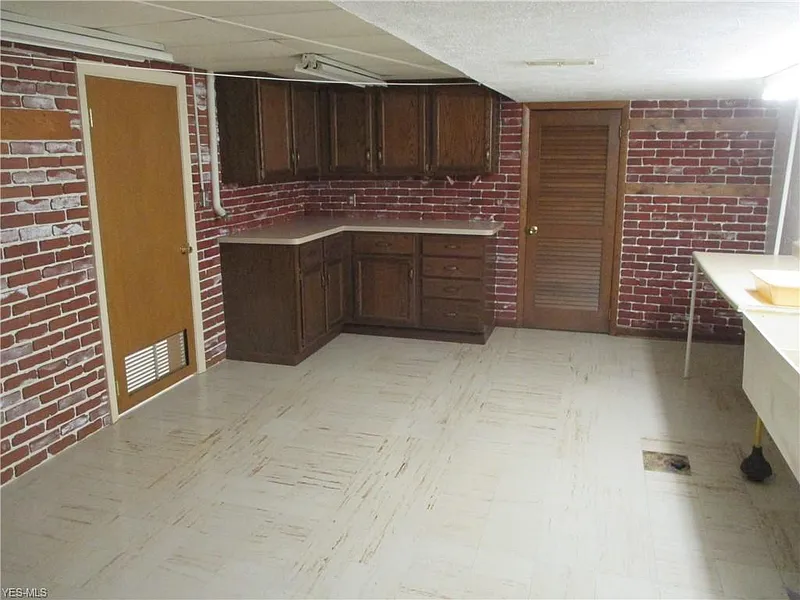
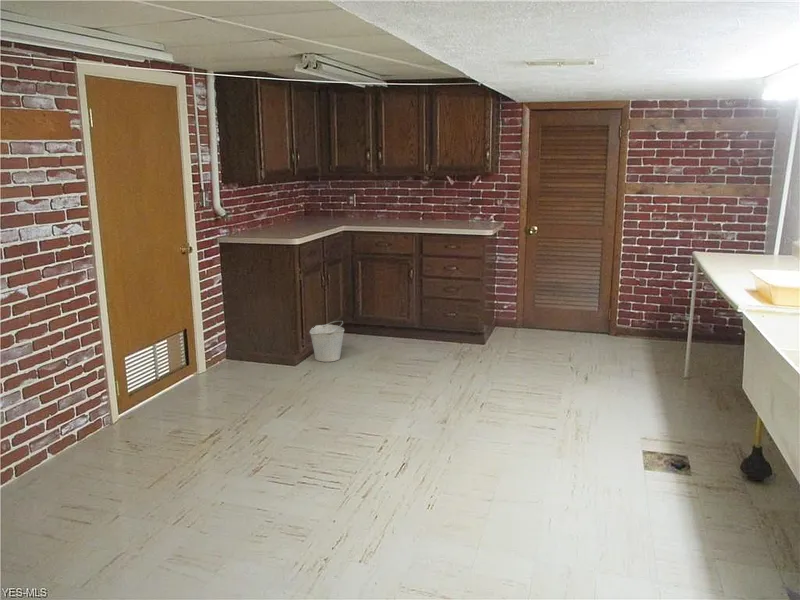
+ bucket (327, 340)
